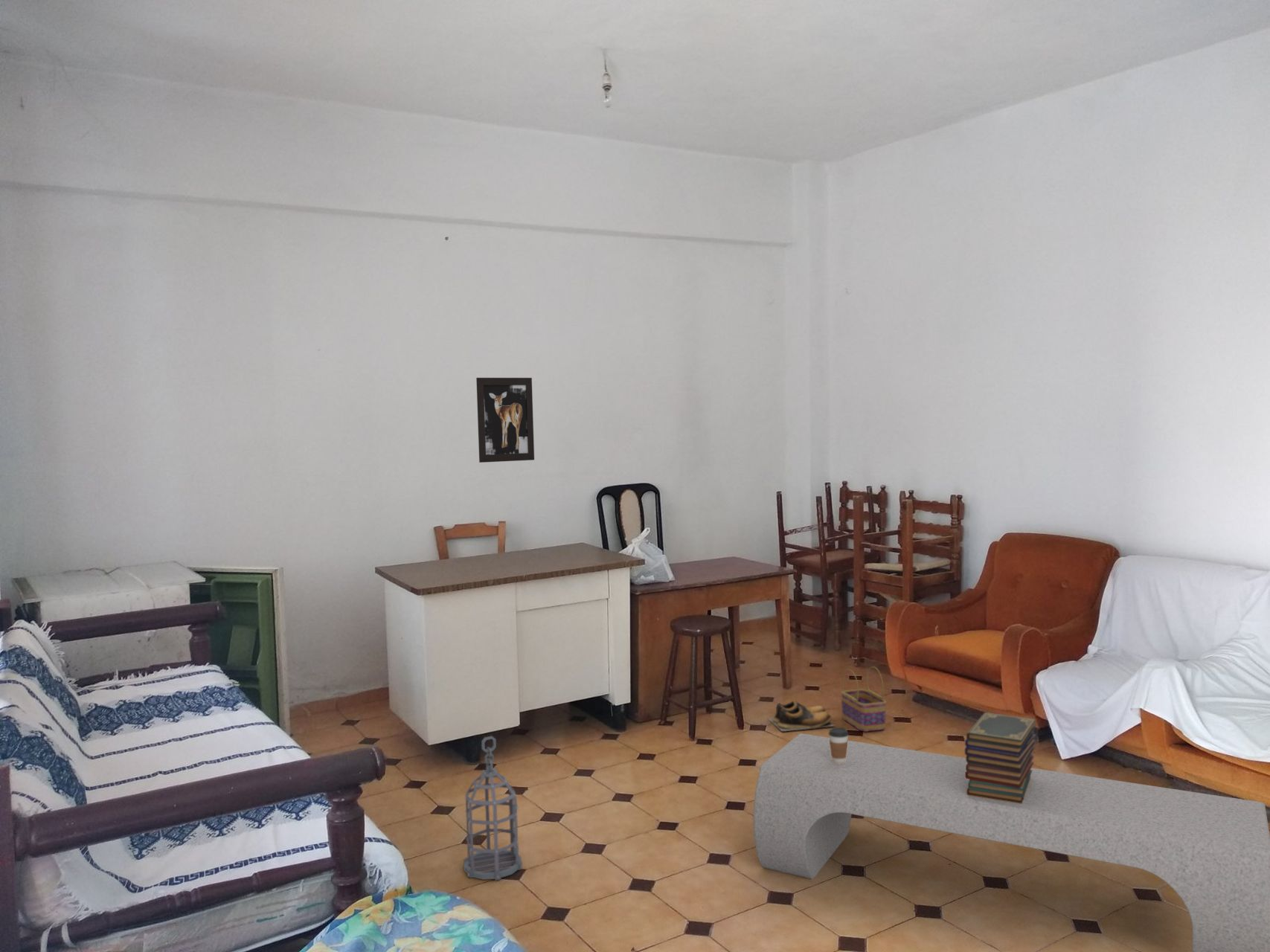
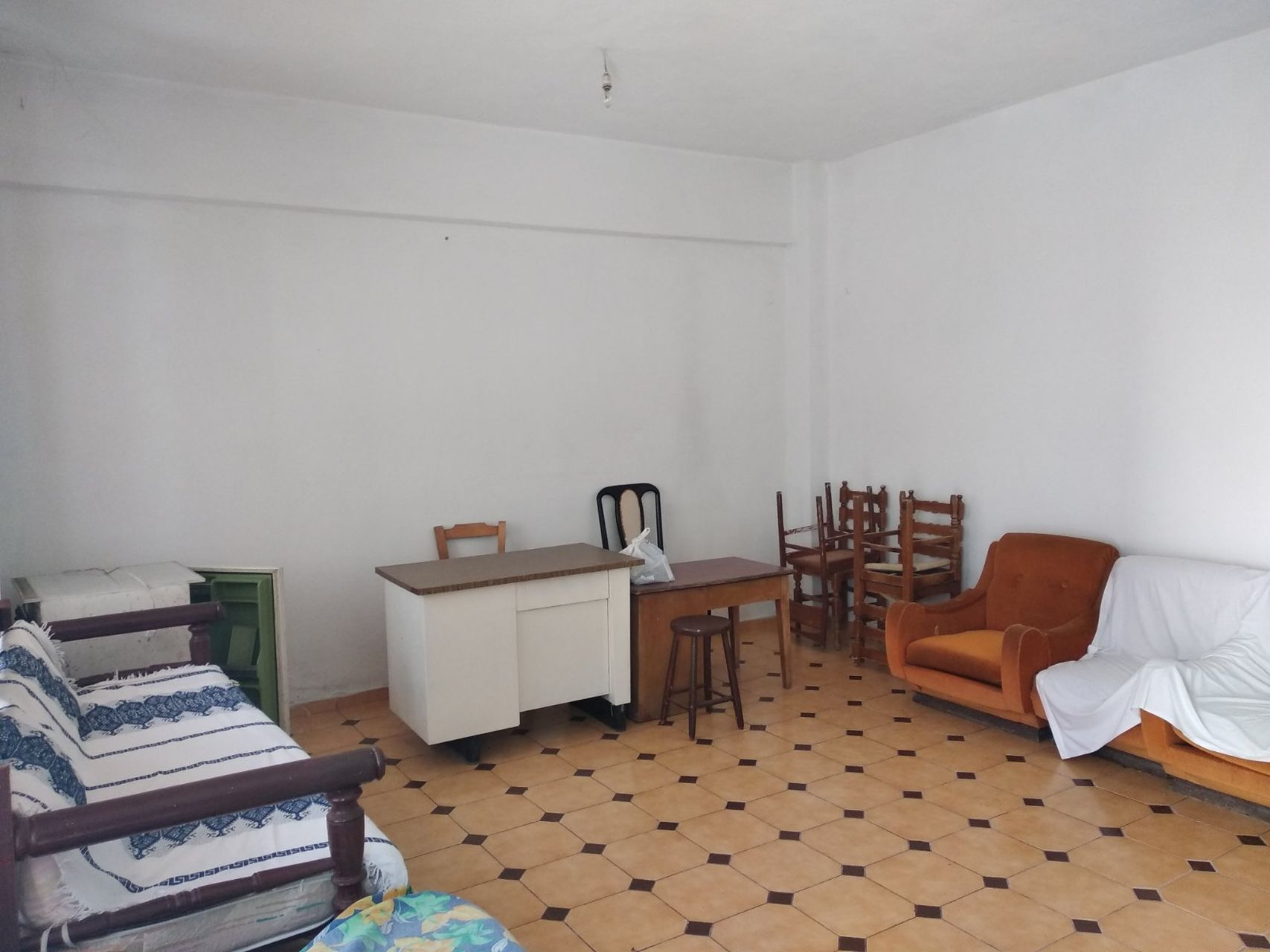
- bench (995, 837)
- wall art (505, 419)
- lantern (490, 802)
- coffee cup (838, 744)
- basket (863, 696)
- shoes (801, 713)
- book stack (1001, 756)
